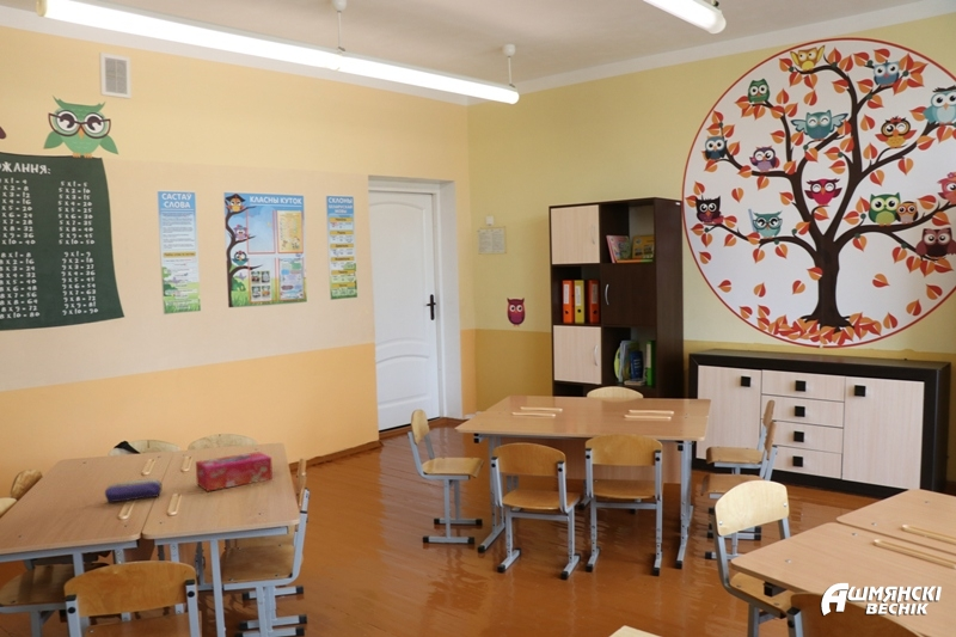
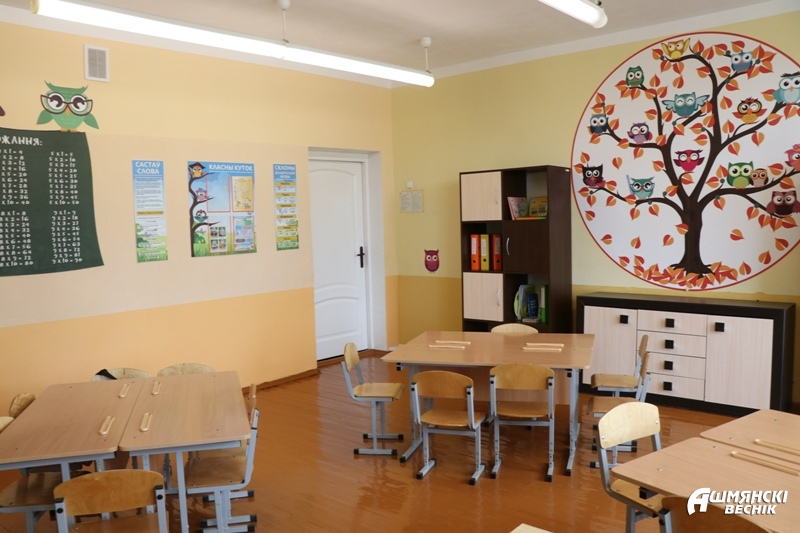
- pencil case (134, 490)
- tissue box (234, 470)
